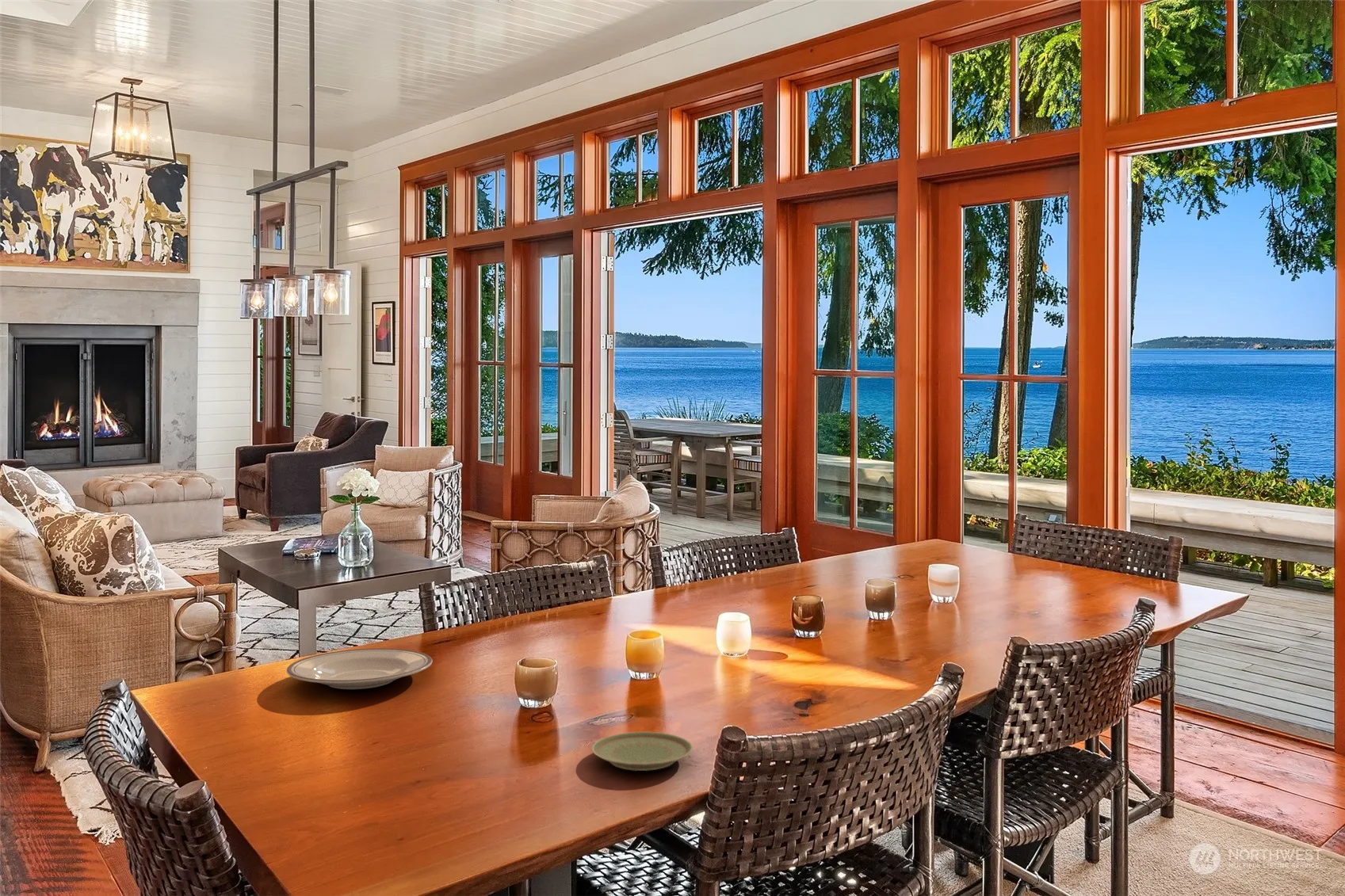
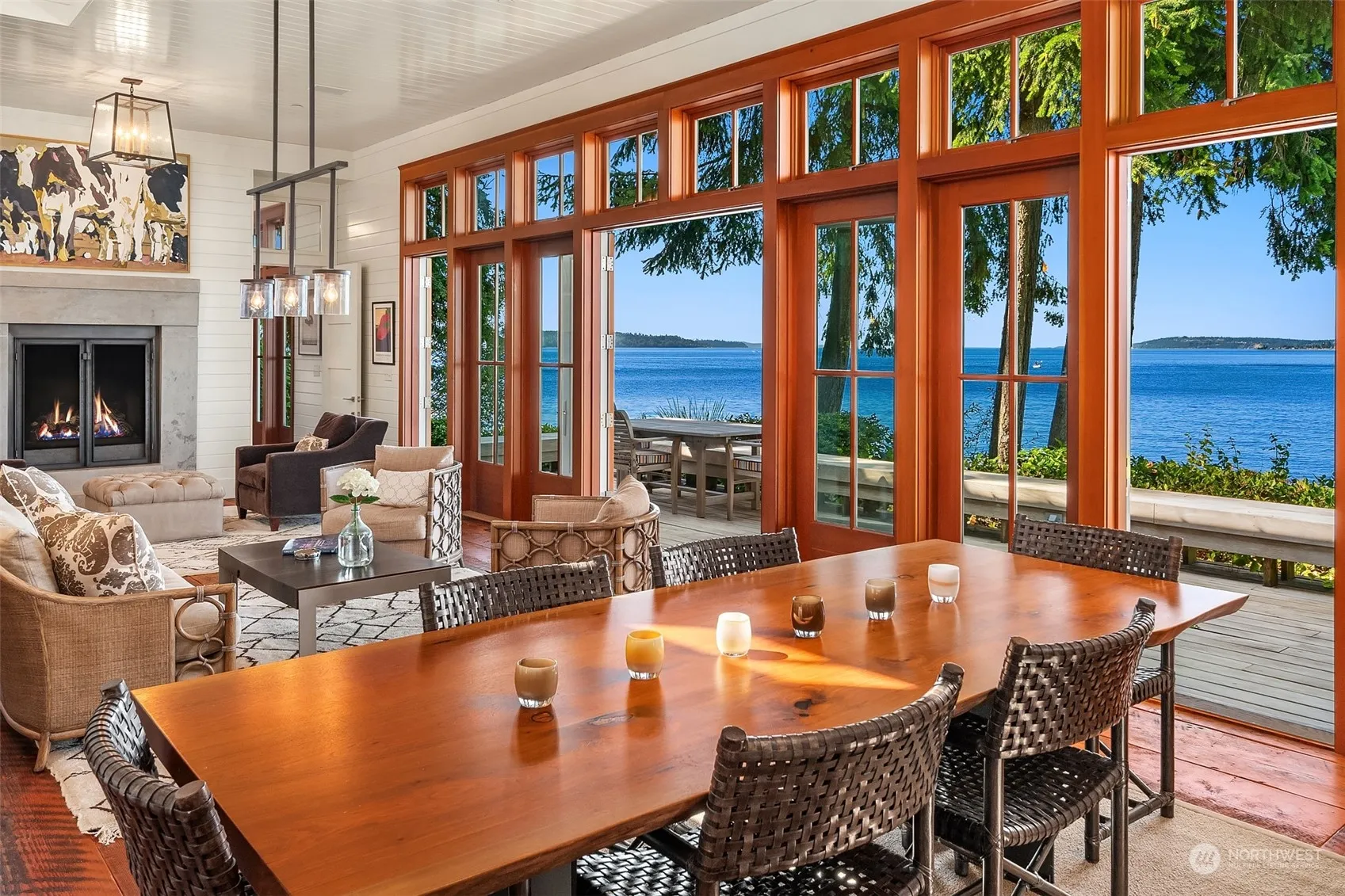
- plate (361, 672)
- plate (642, 753)
